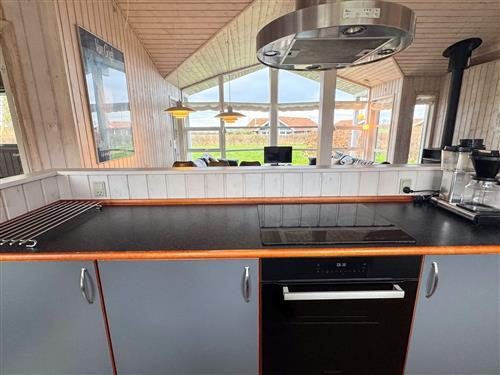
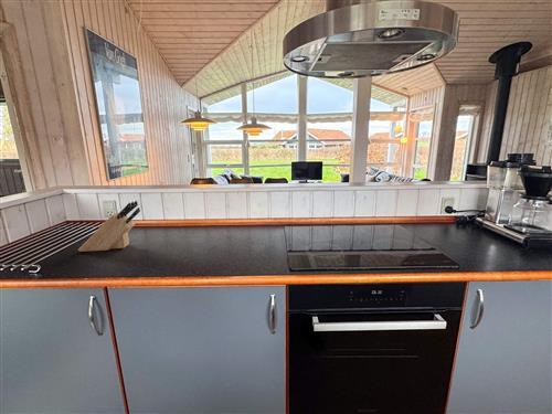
+ knife block (110, 224)
